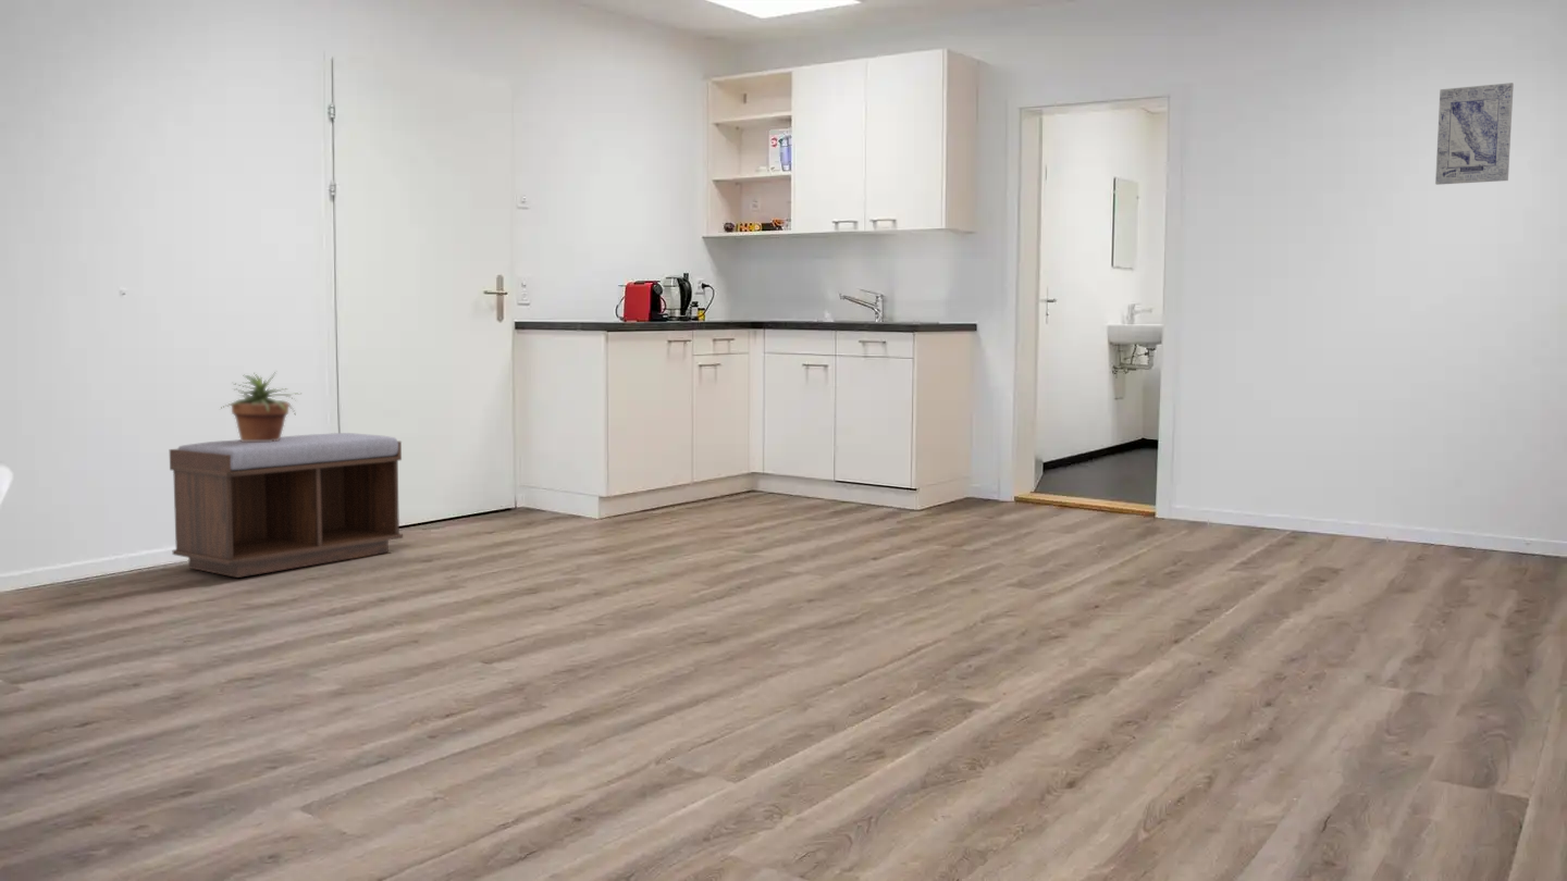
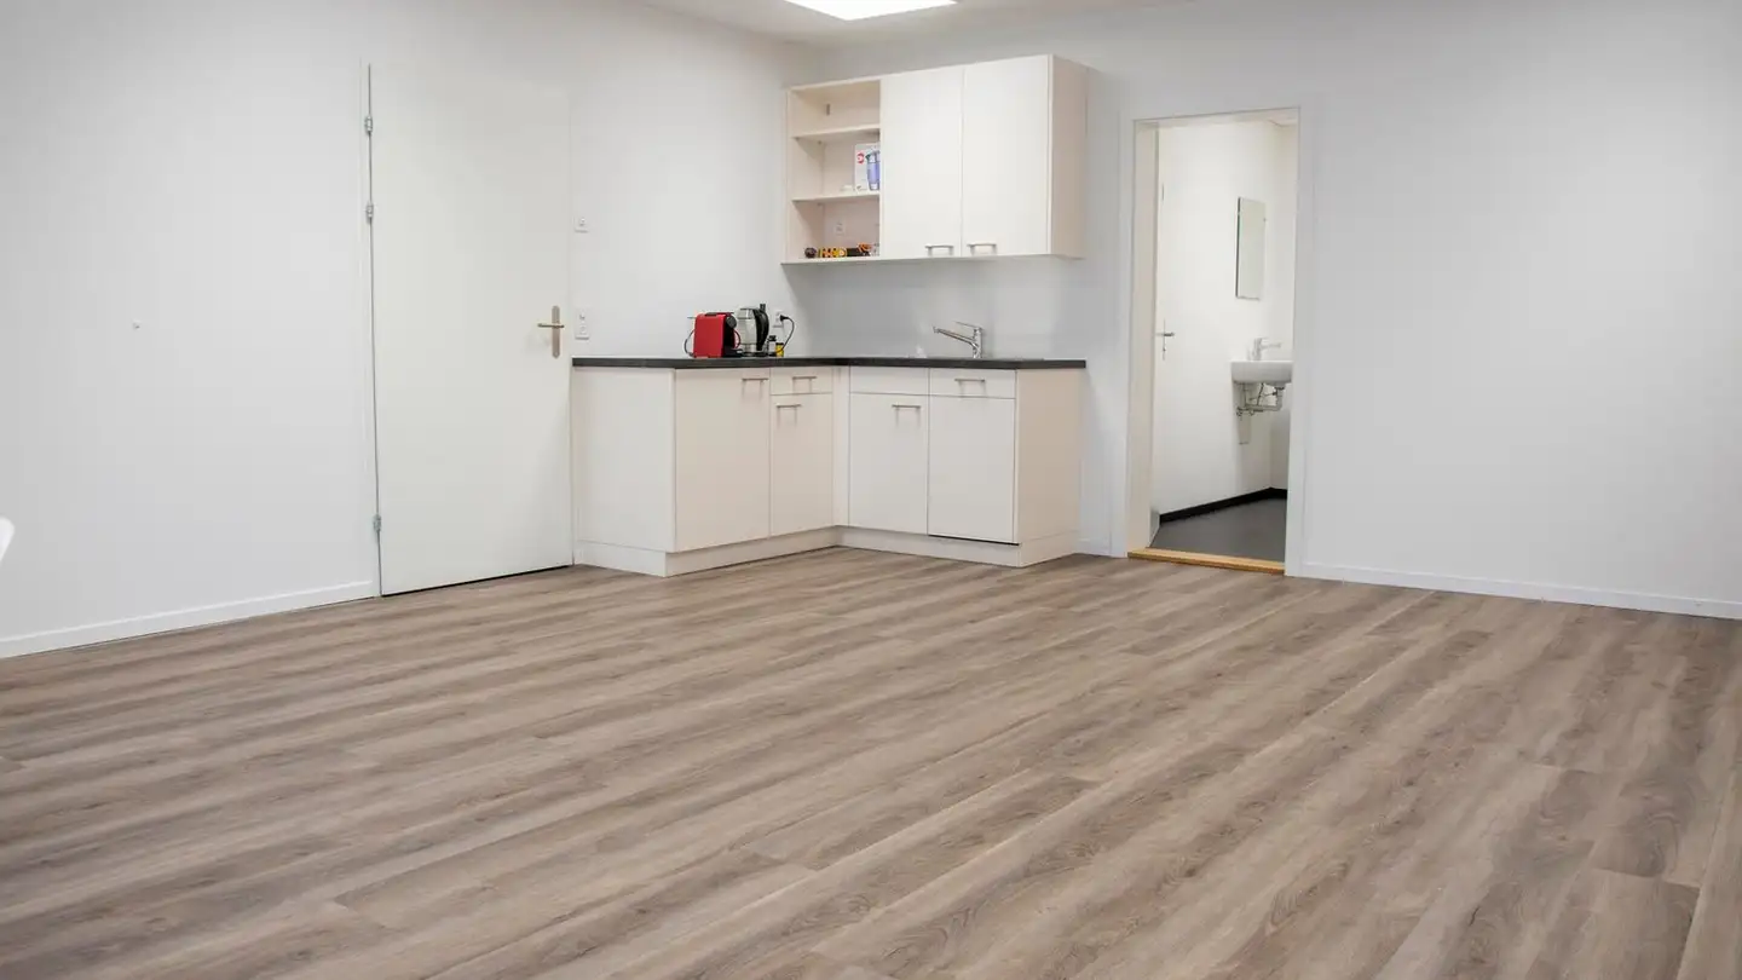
- potted plant (261, 406)
- wall art (1473, 134)
- bench (292, 498)
